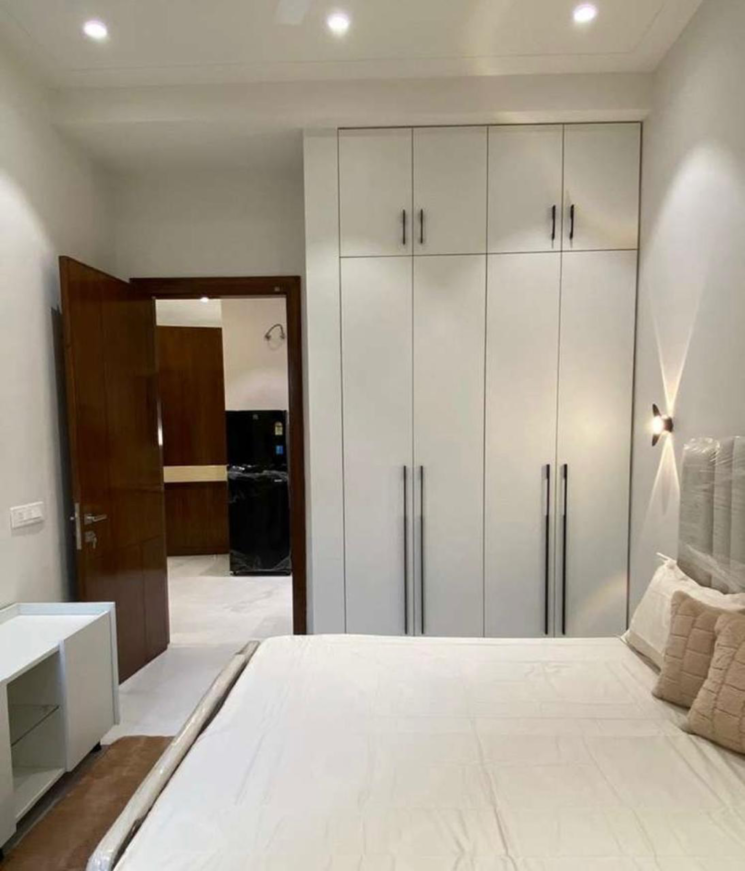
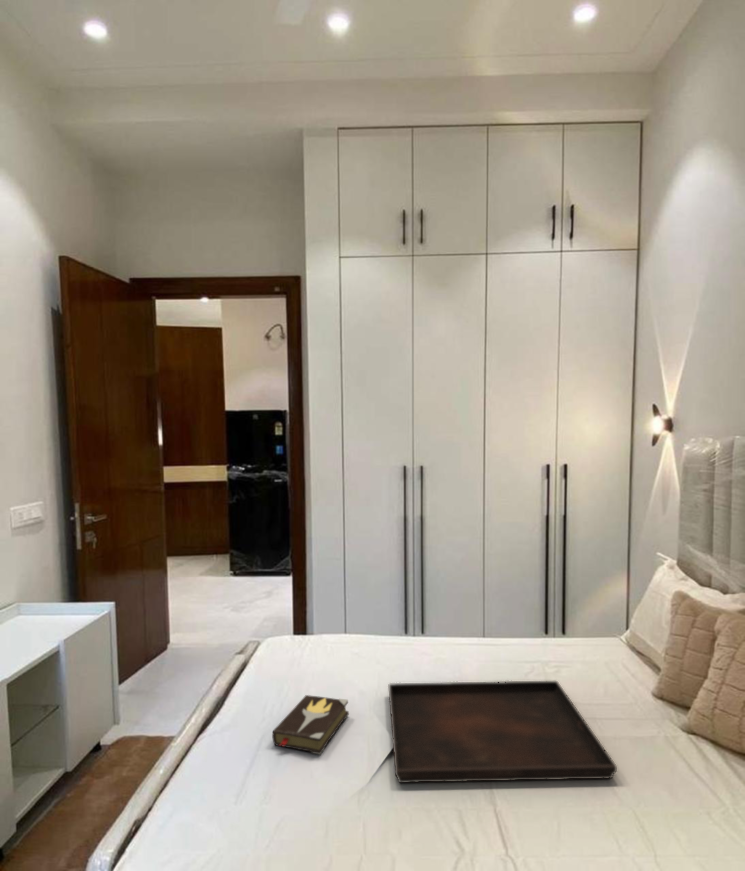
+ hardback book (312, 720)
+ serving tray (487, 725)
